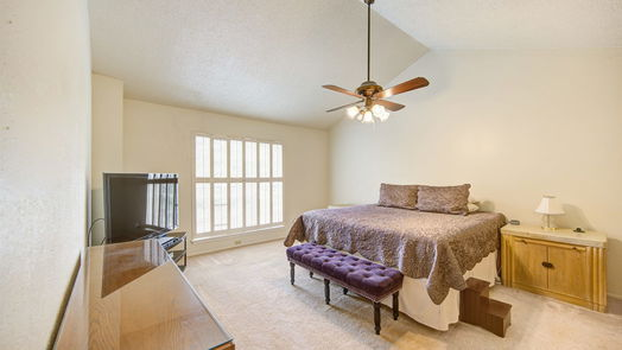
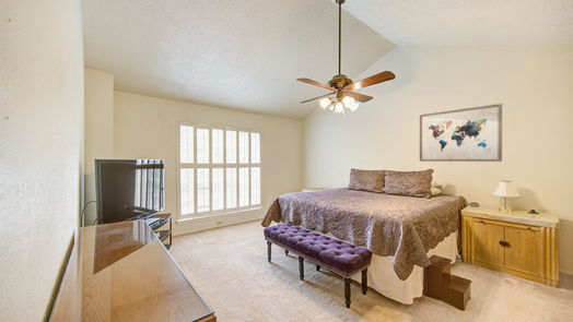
+ wall art (456, 135)
